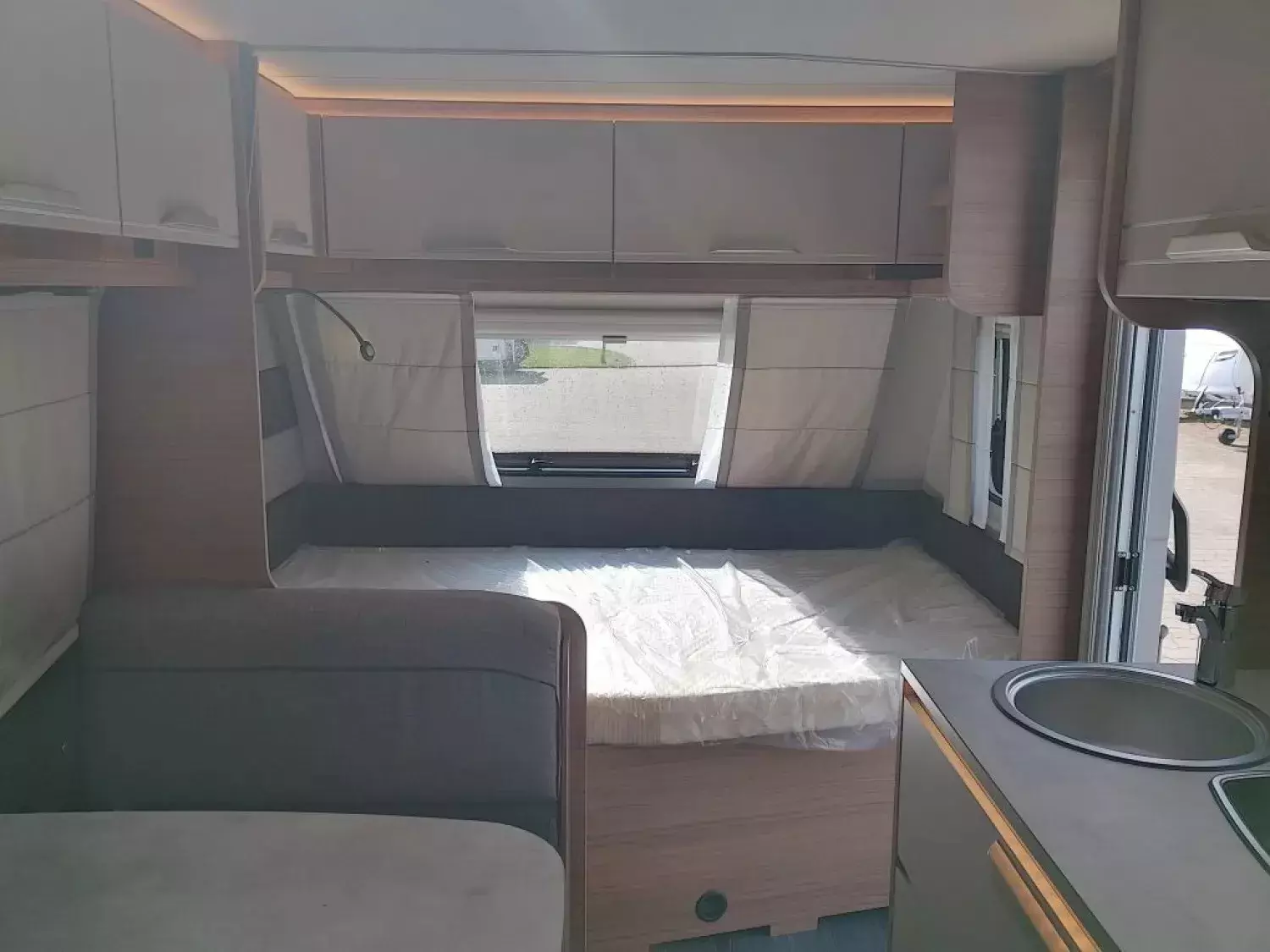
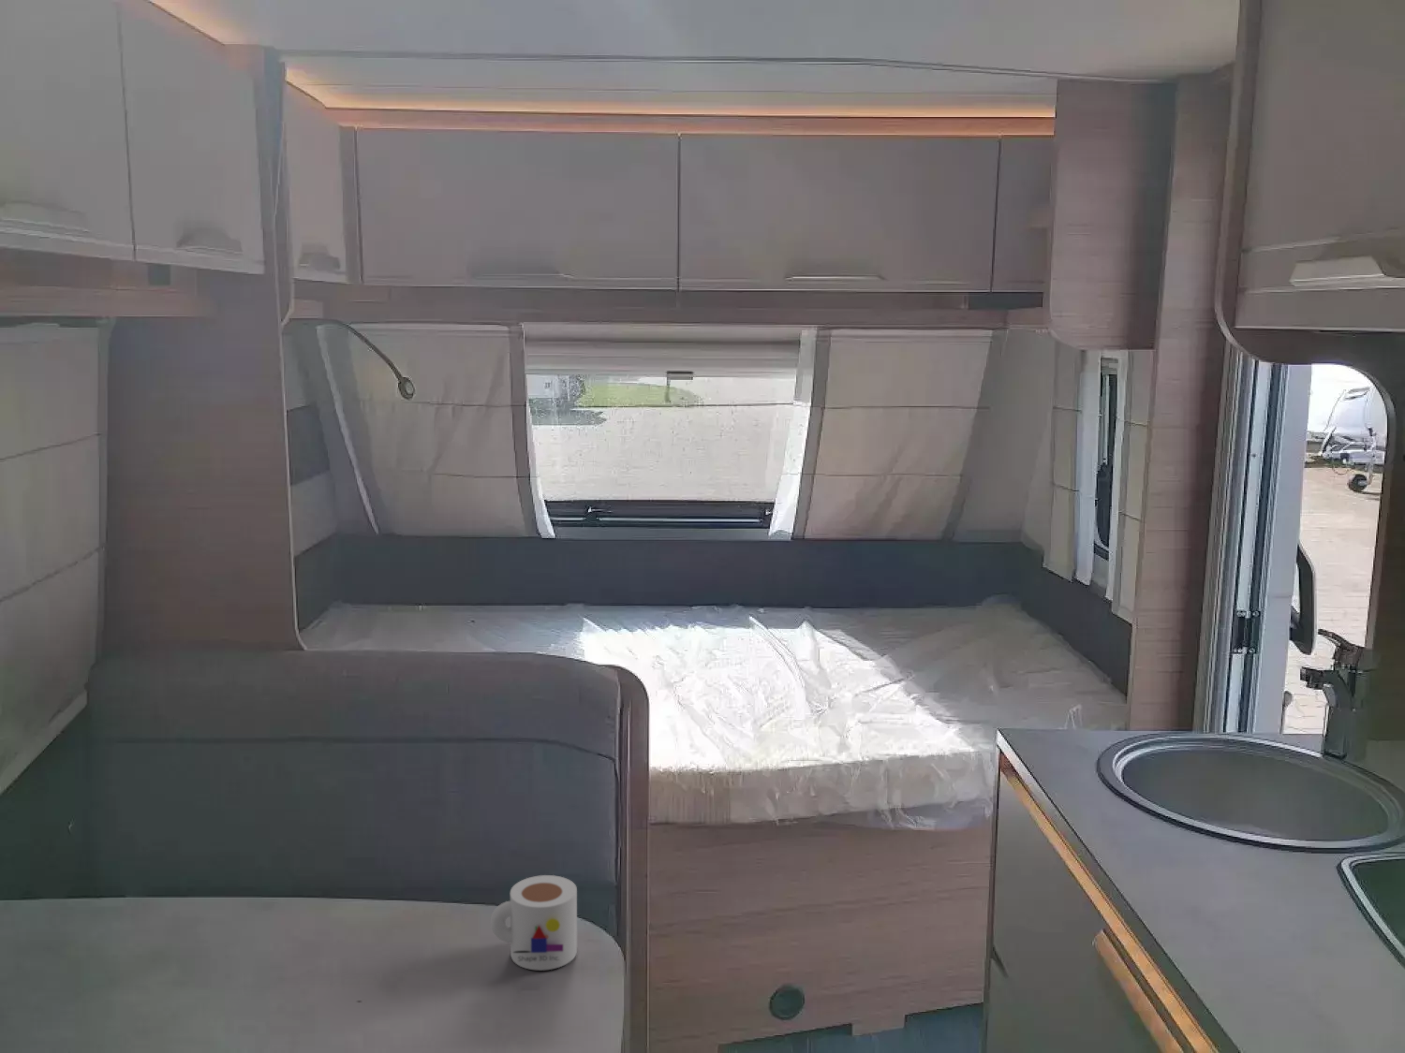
+ mug (534, 922)
